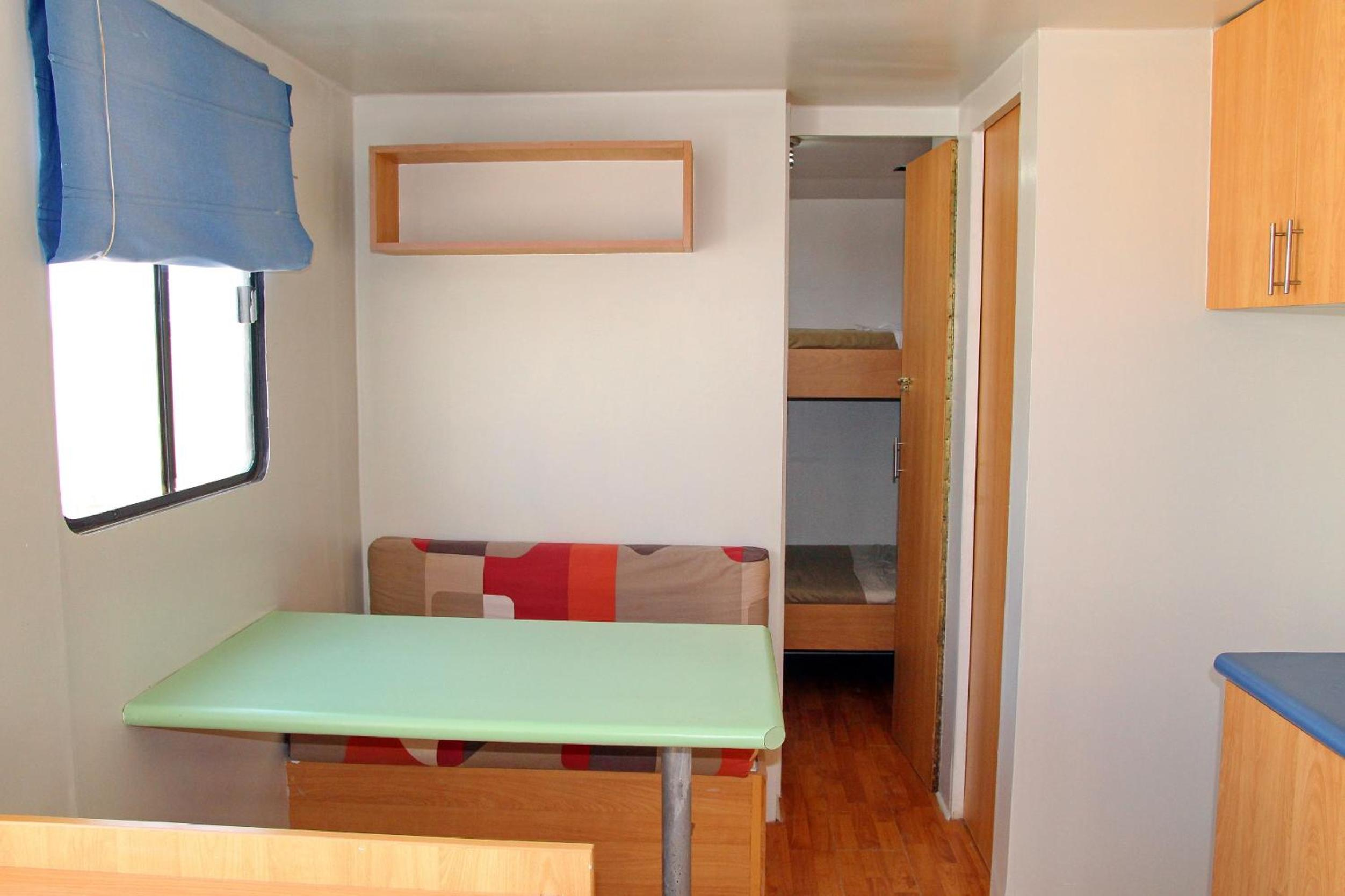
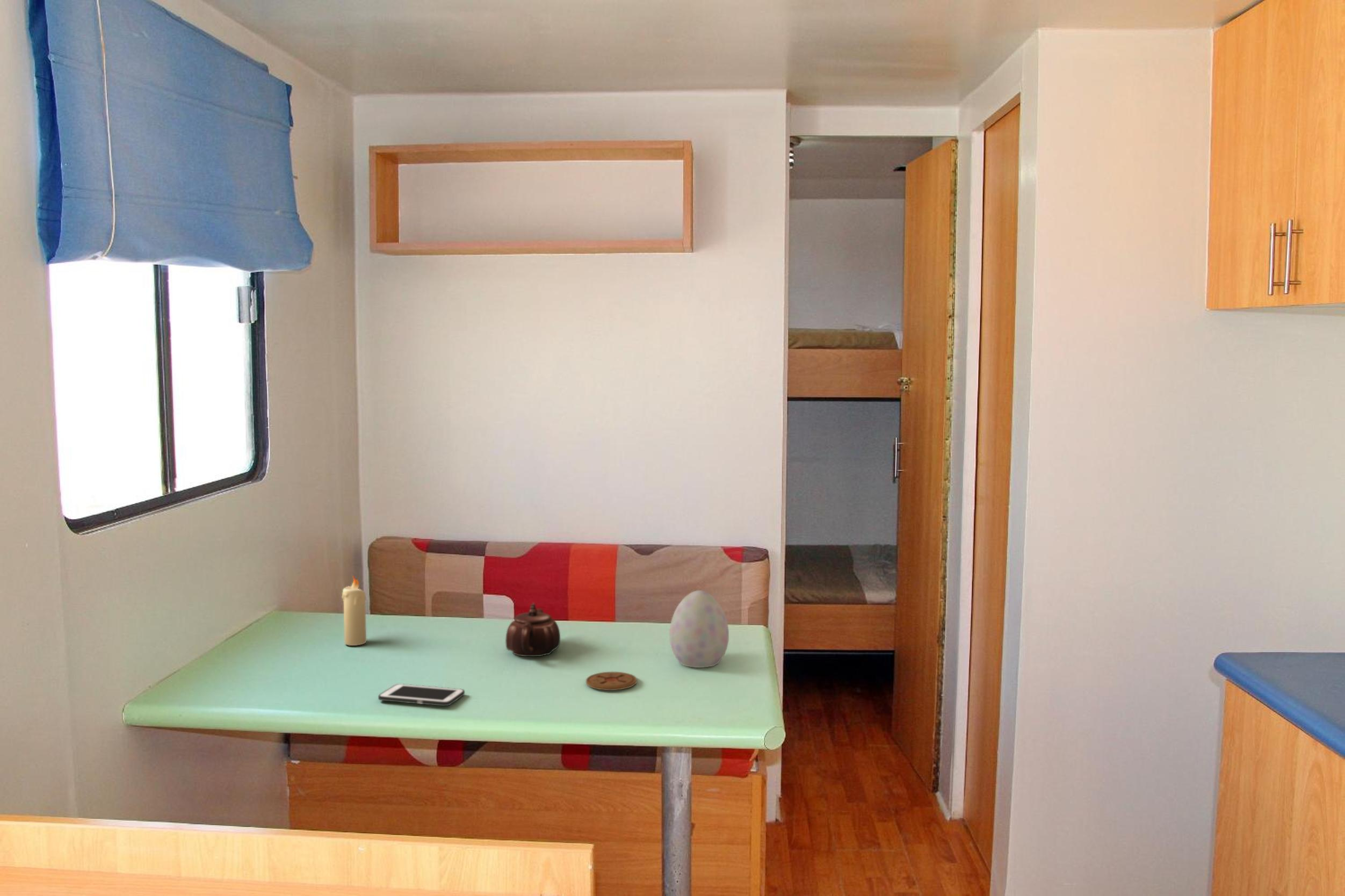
+ coaster (611, 681)
+ teapot (532, 628)
+ cell phone (422, 695)
+ candle (354, 609)
+ decorative egg (699, 626)
